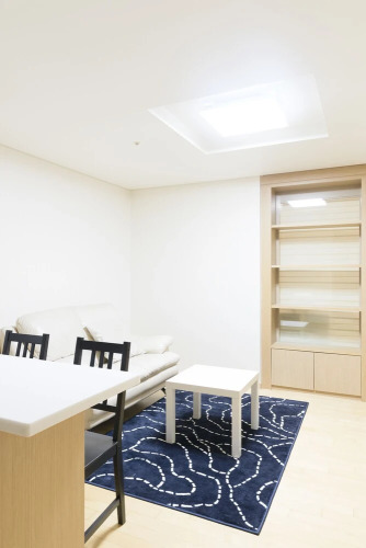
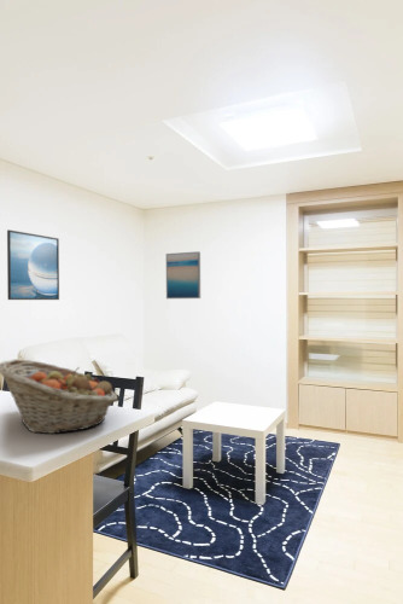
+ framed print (34, 267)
+ wall art (182, 275)
+ fruit basket (59, 390)
